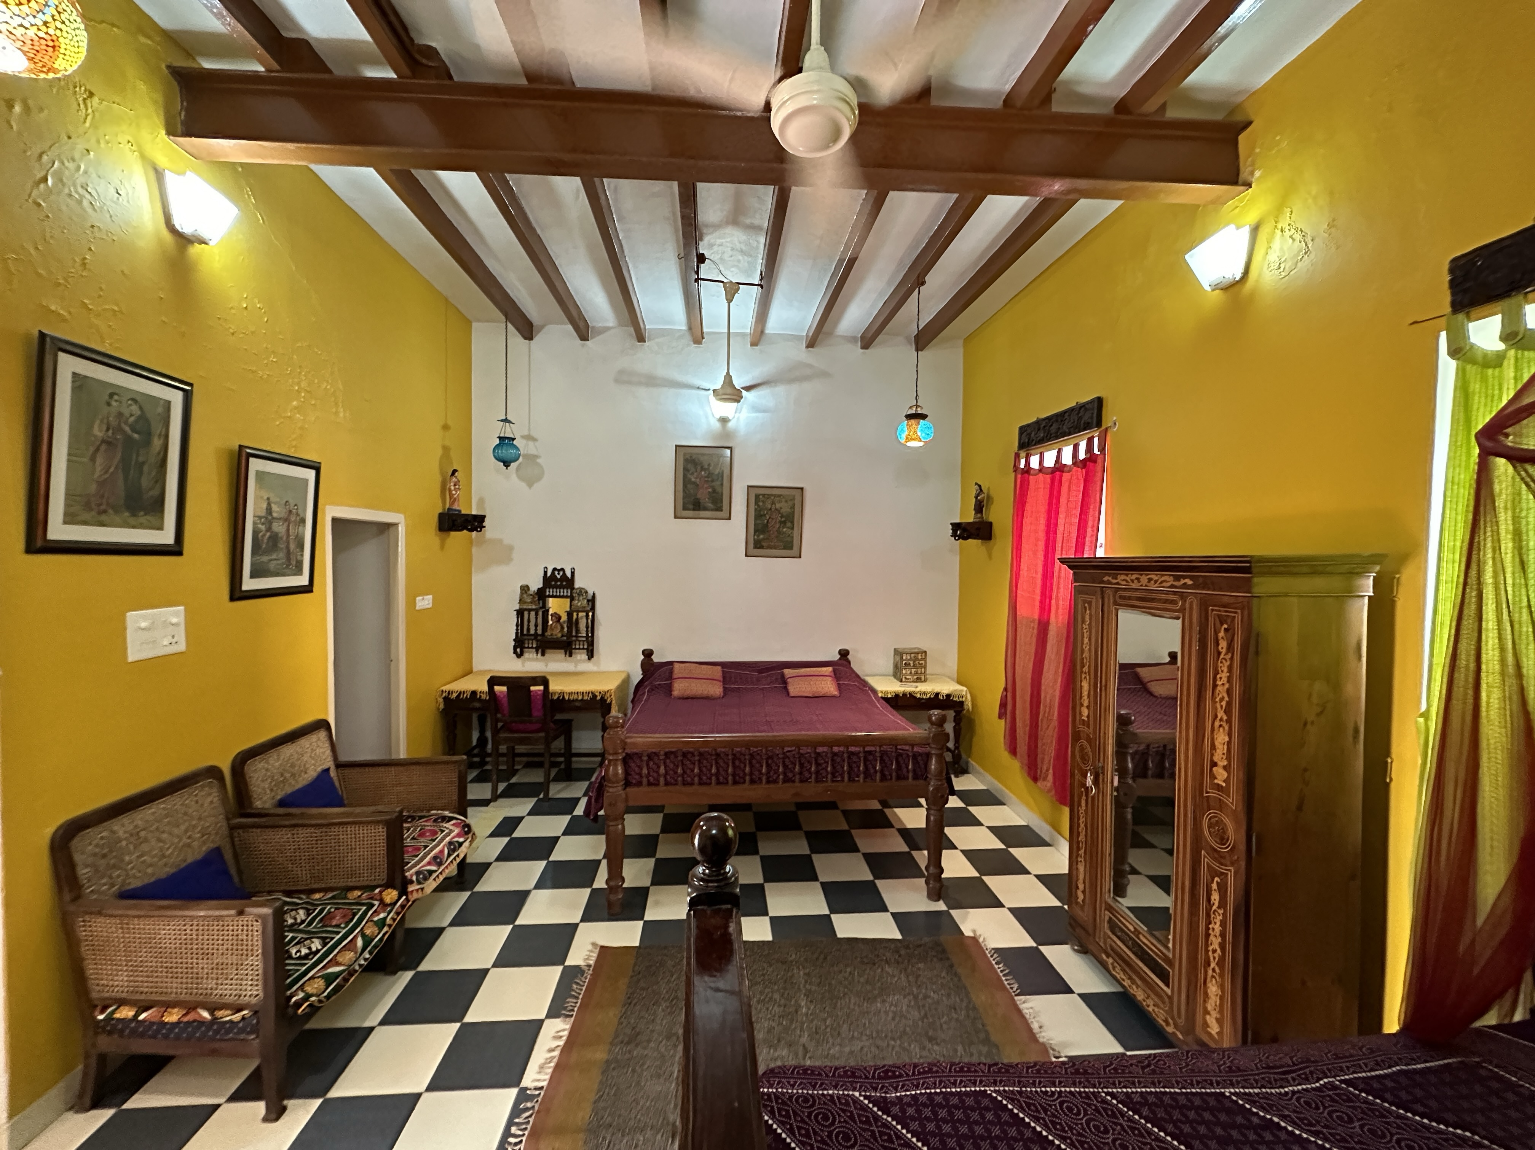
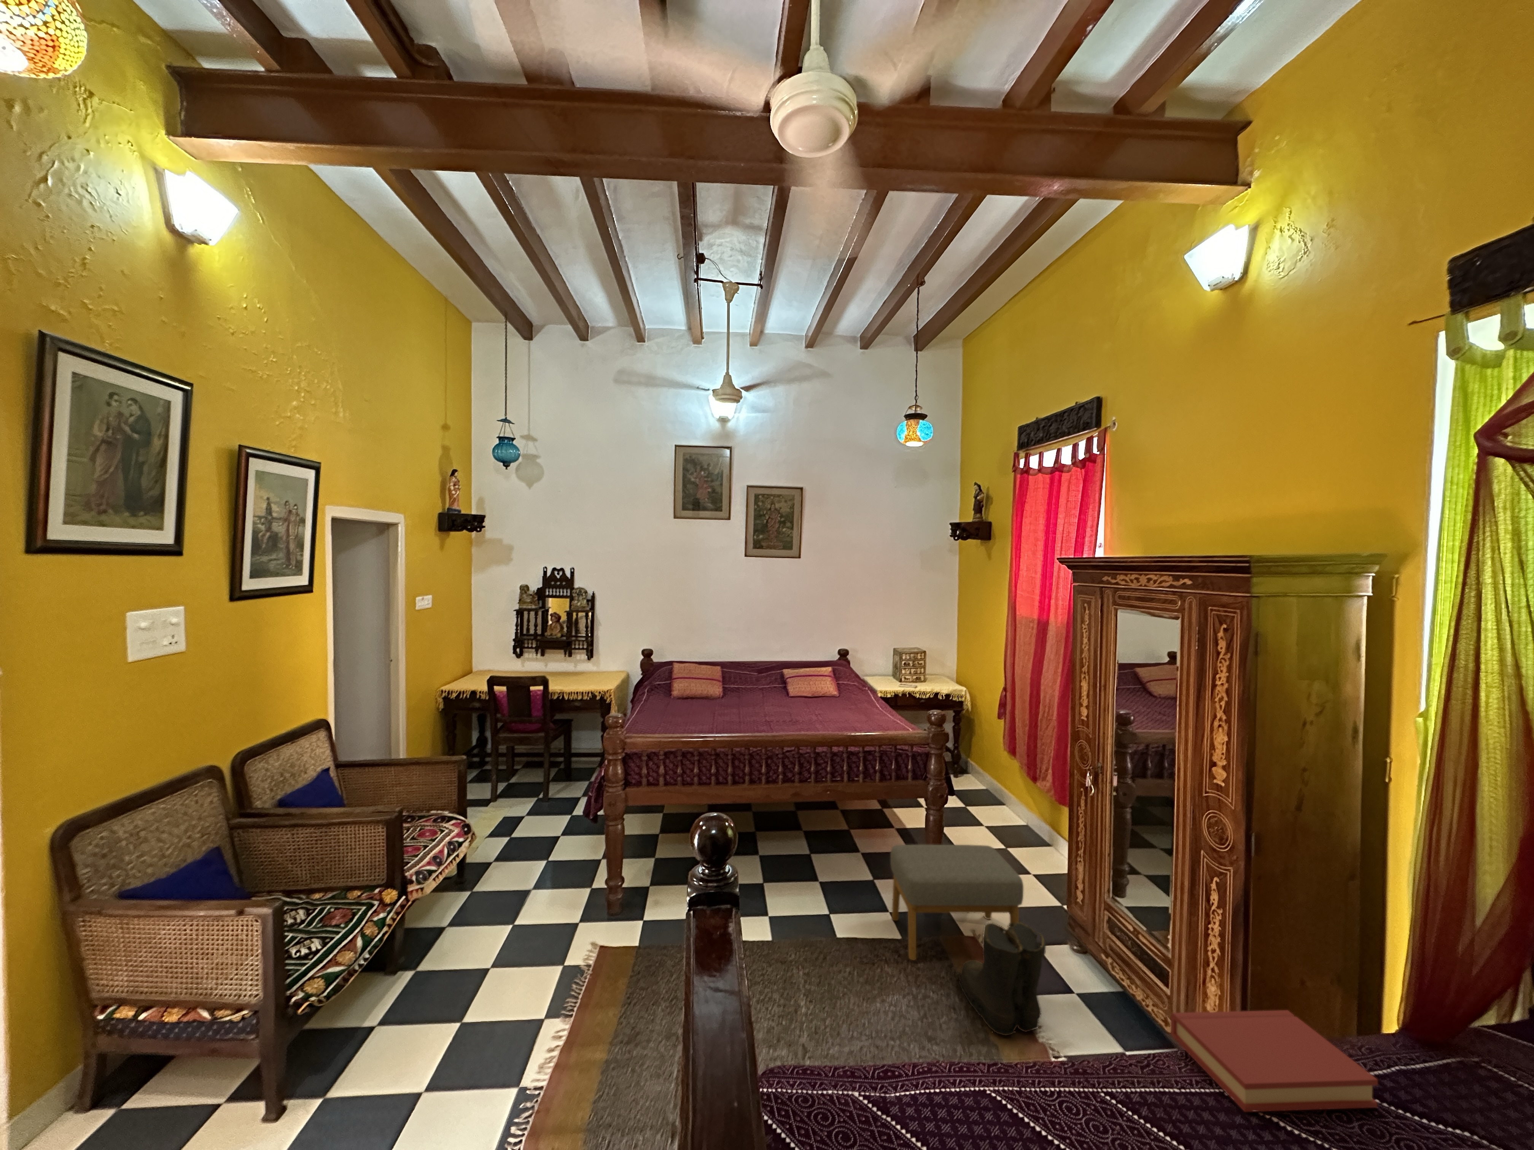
+ boots (1001, 962)
+ footstool (953, 898)
+ hardback book (1267, 1056)
